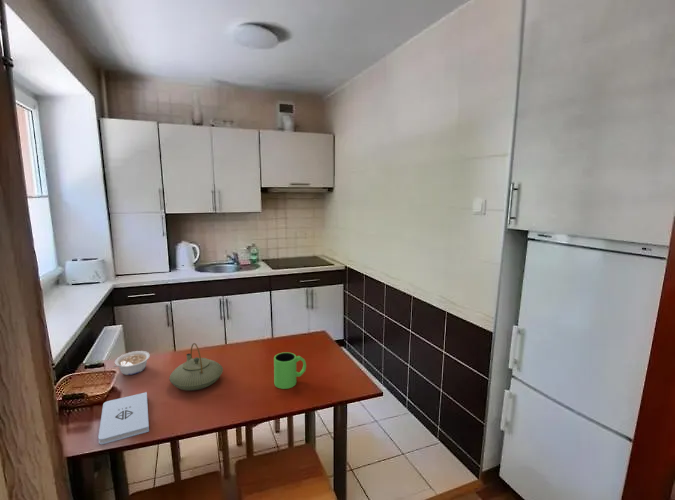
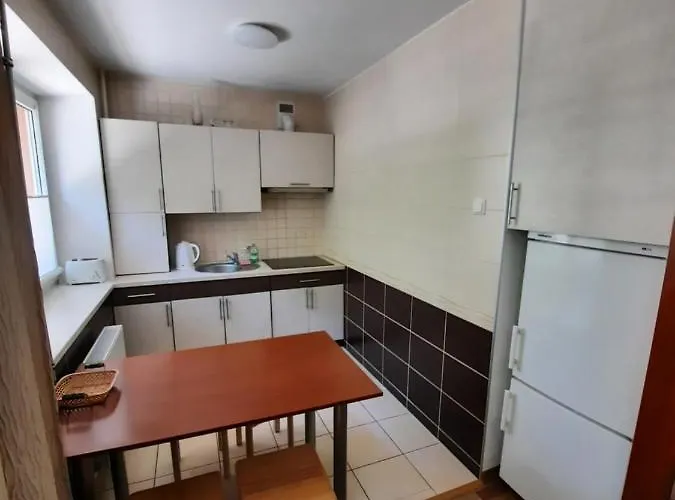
- notepad (125, 416)
- teapot (195, 361)
- mug (290, 369)
- legume (132, 363)
